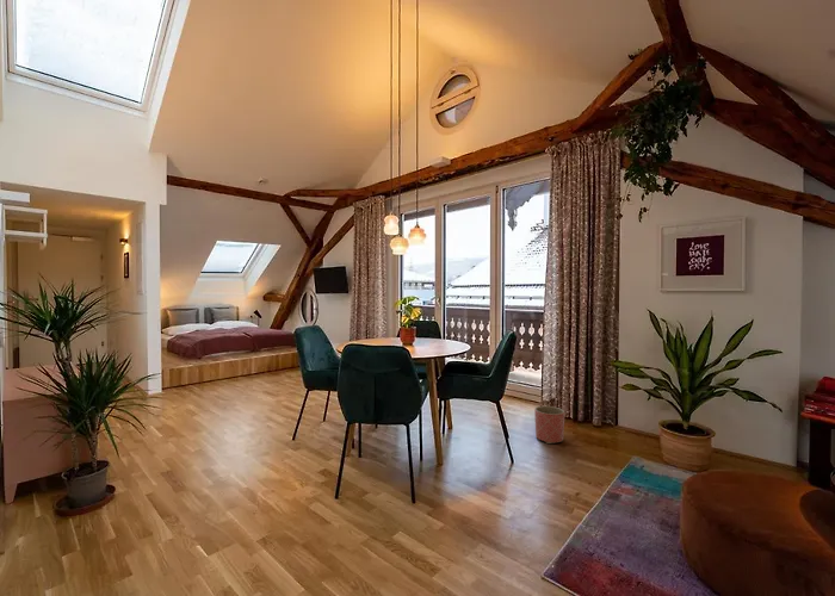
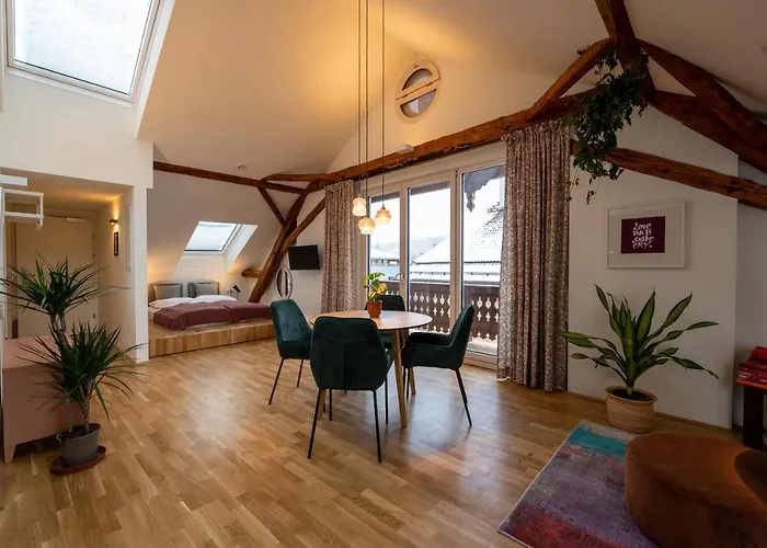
- planter (549, 424)
